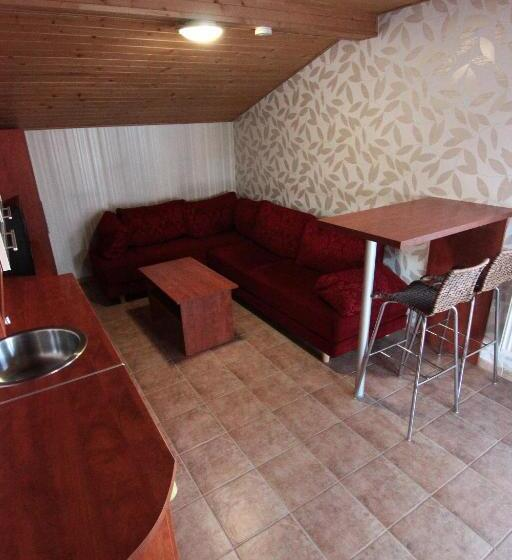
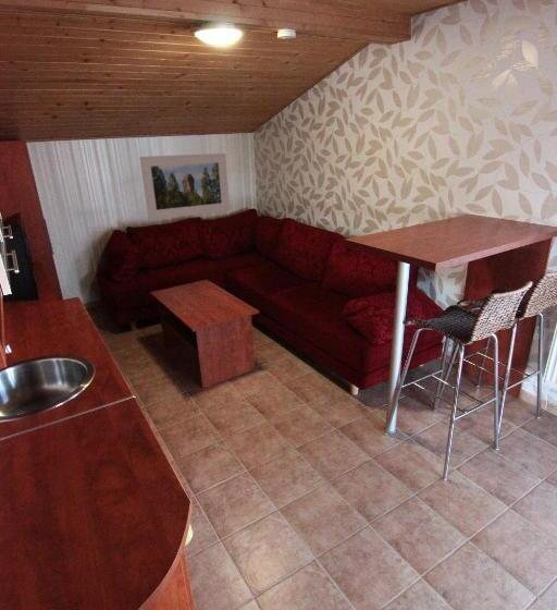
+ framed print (187, 185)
